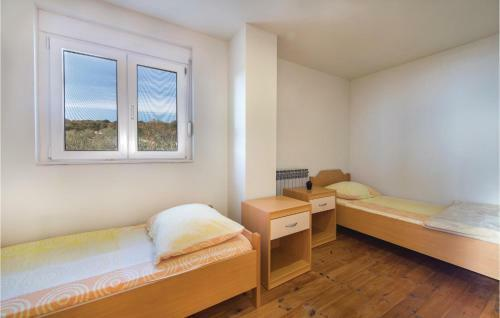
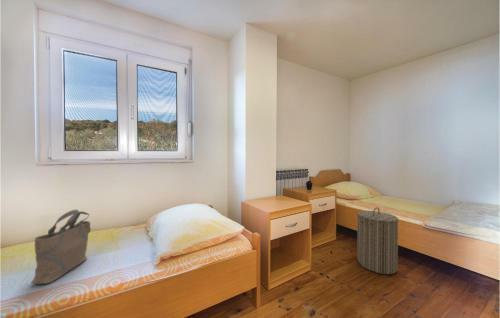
+ laundry hamper (376, 235)
+ tote bag (69, 238)
